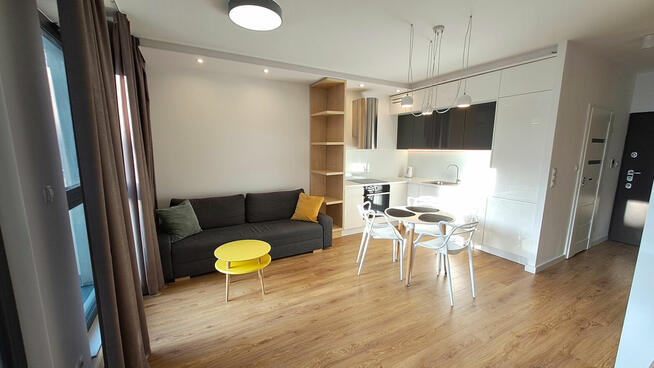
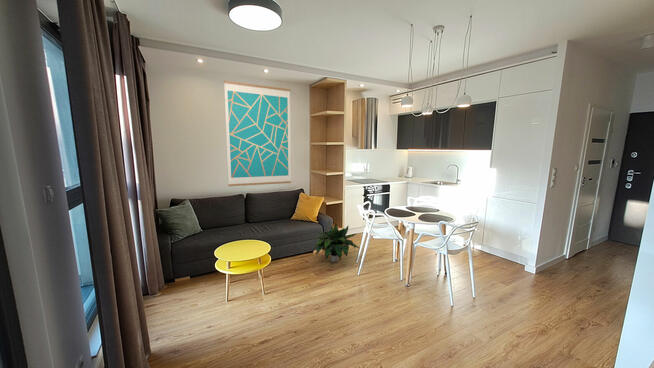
+ wall art (260, 136)
+ potted plant (336, 242)
